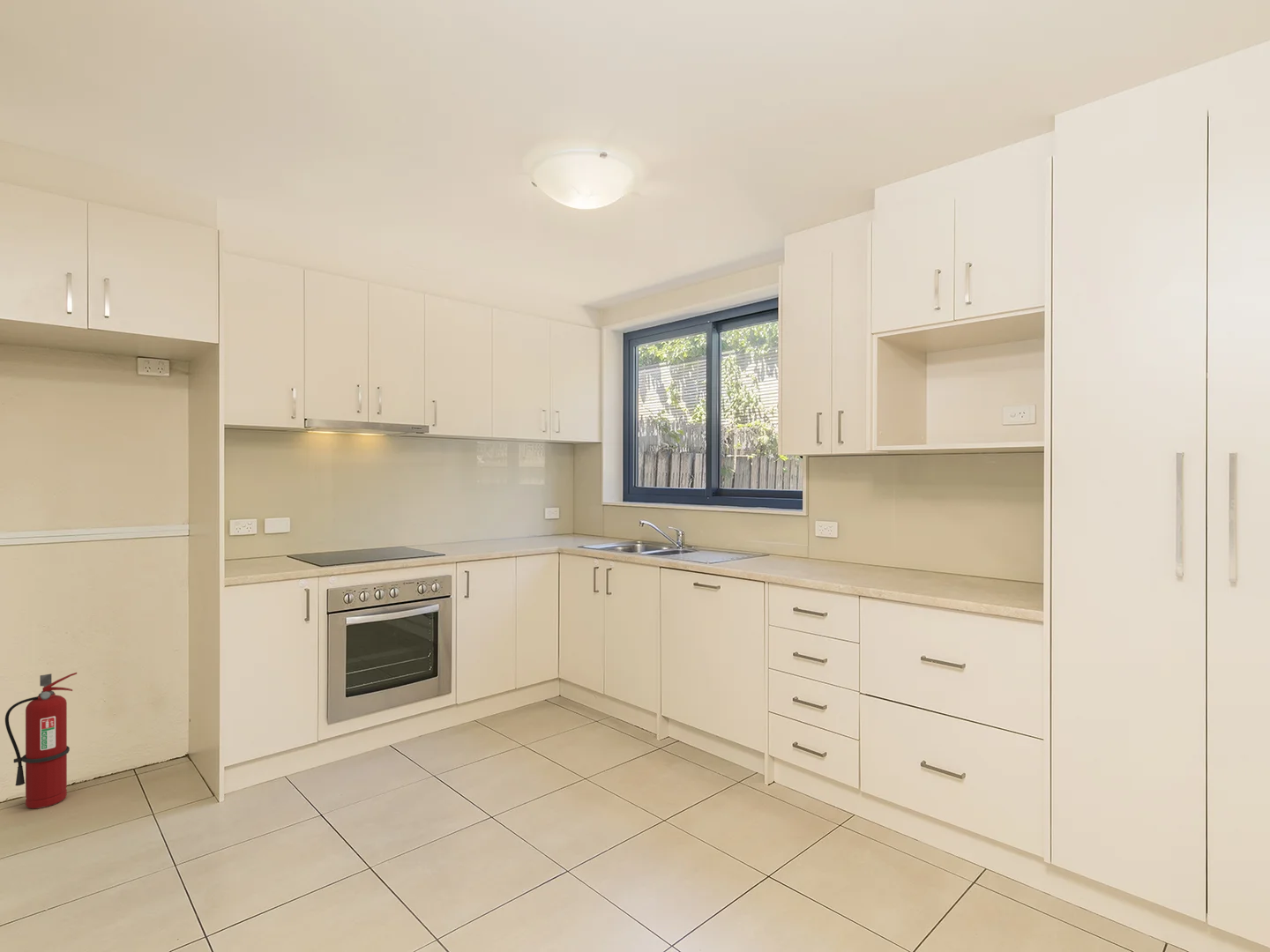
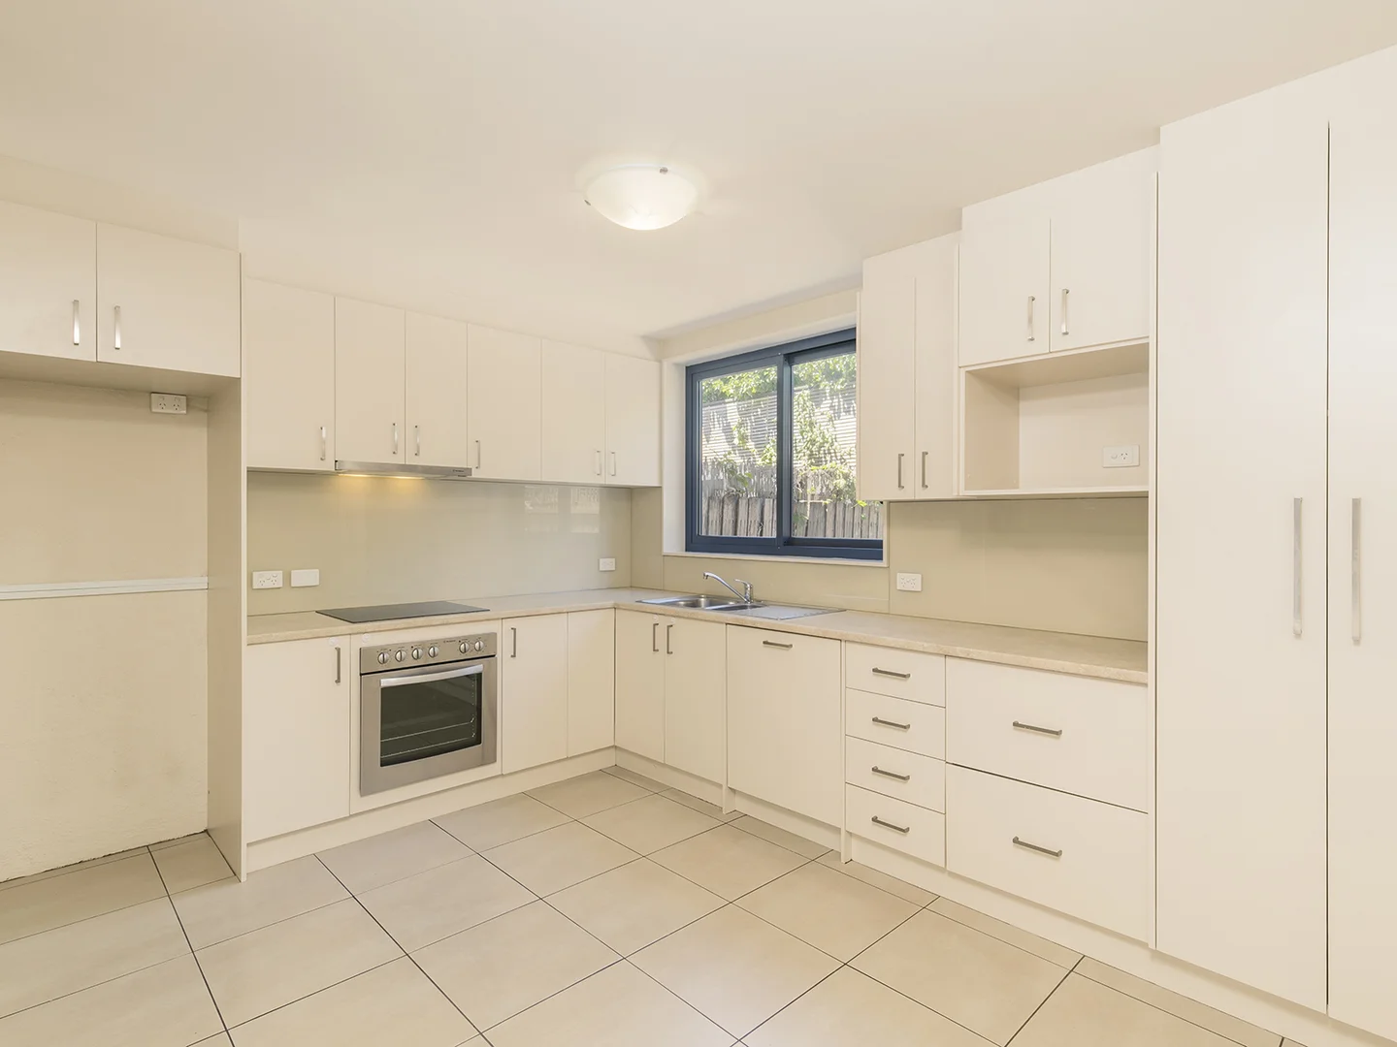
- fire extinguisher (41, 740)
